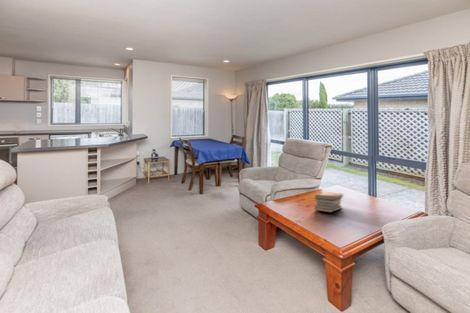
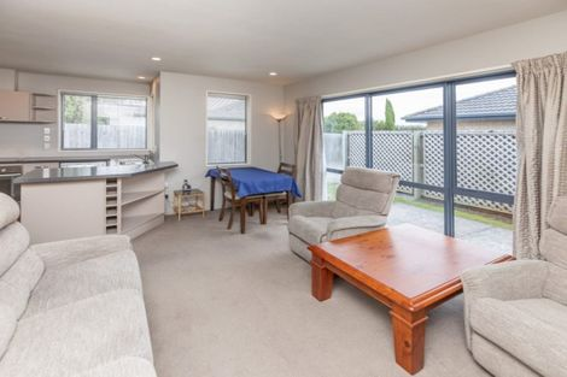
- book stack (329, 201)
